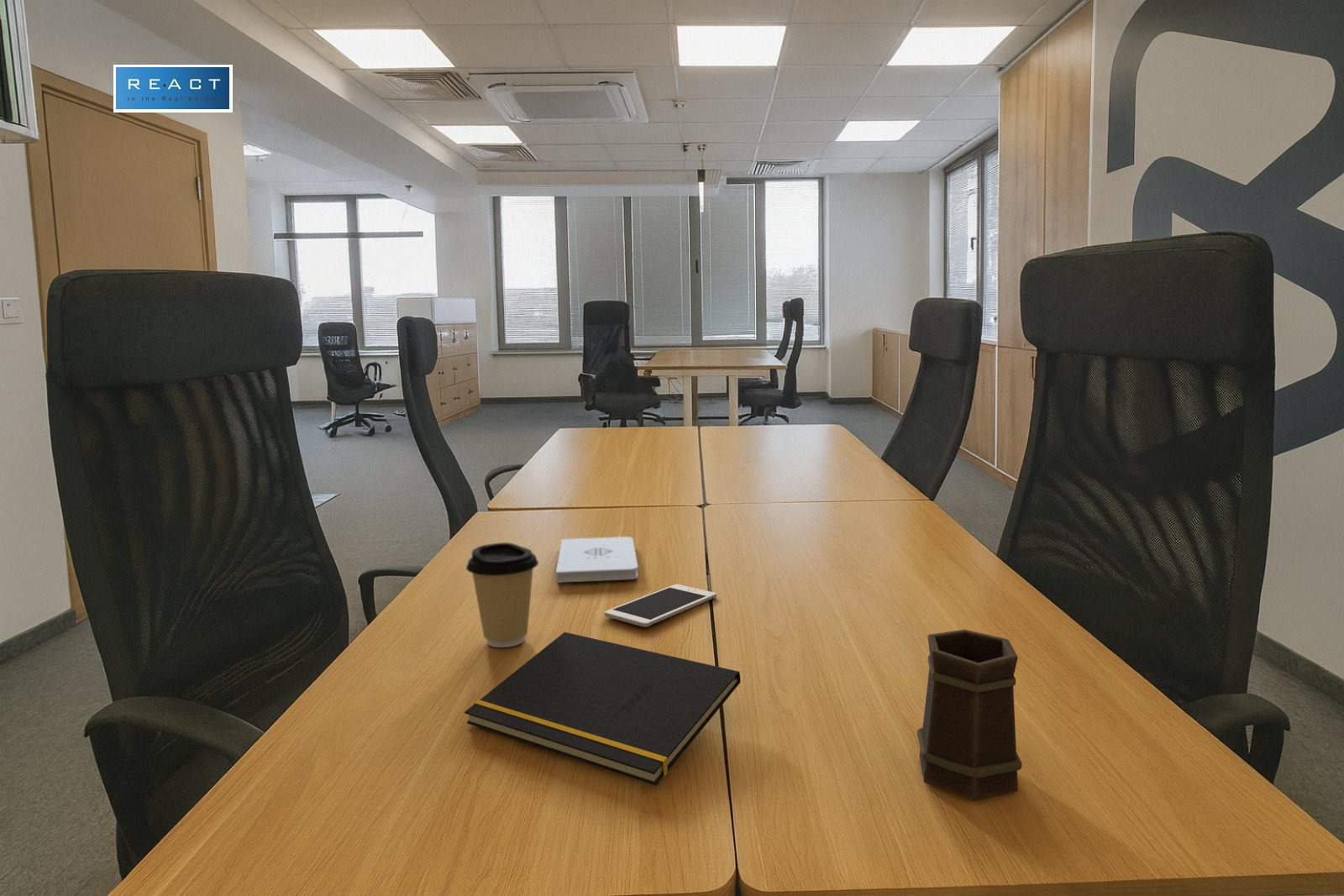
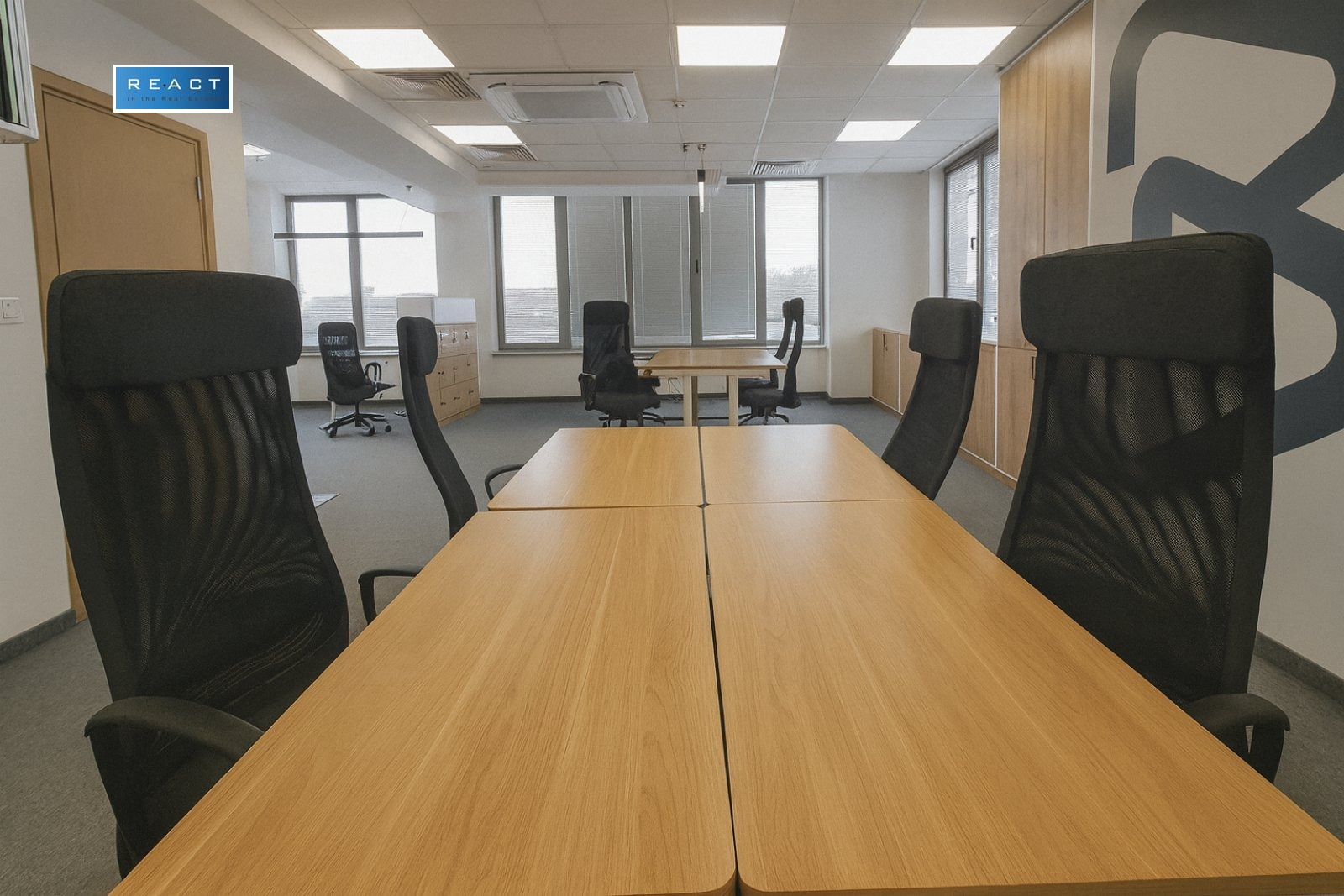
- mug (968, 707)
- notepad (603, 697)
- notepad (597, 558)
- coffee cup (503, 595)
- cell phone (662, 604)
